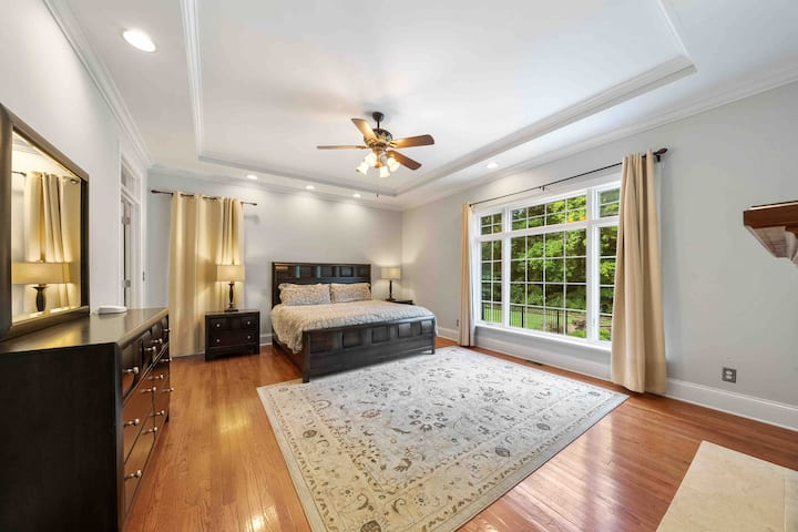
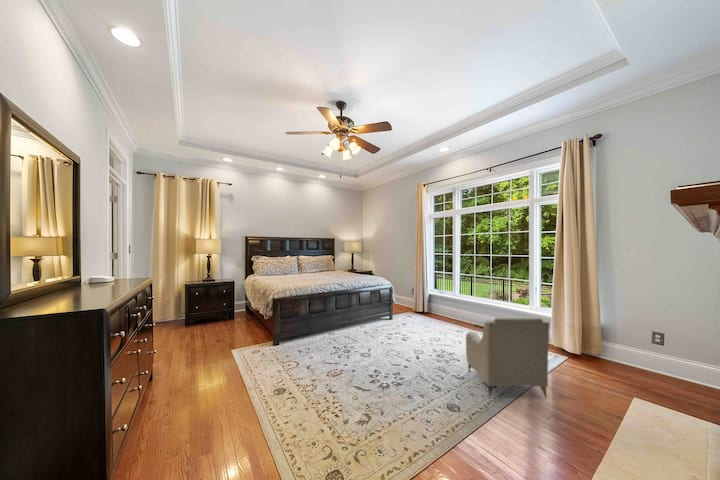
+ armchair (503, 334)
